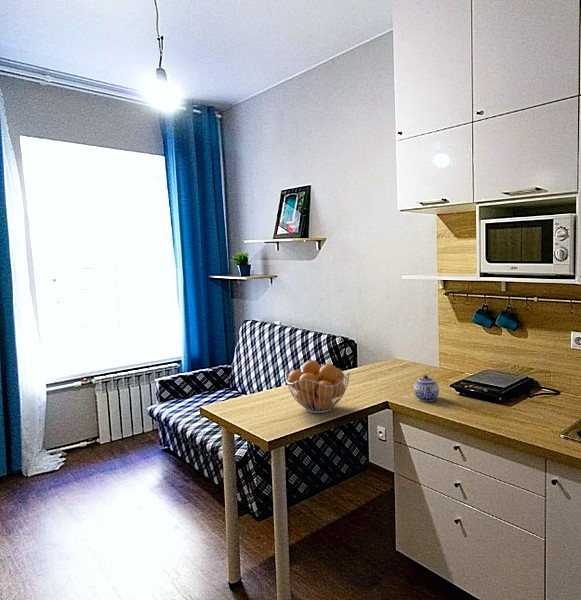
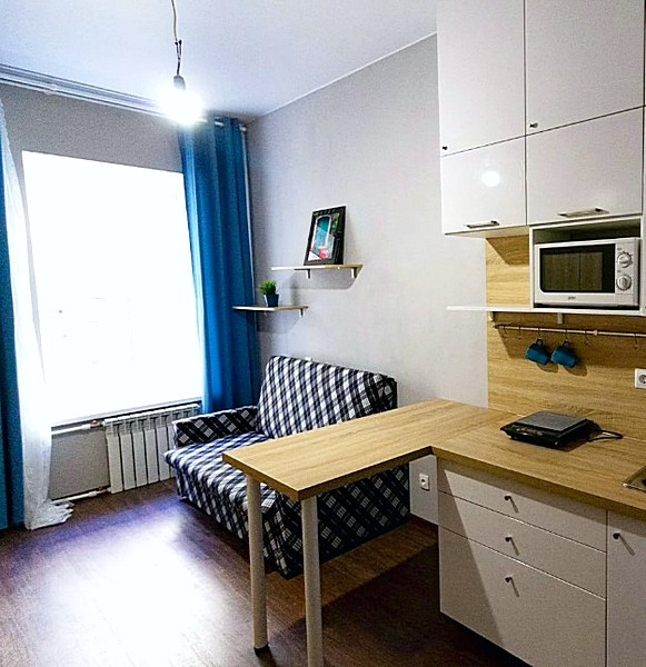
- teapot (426, 387)
- fruit basket (317, 385)
